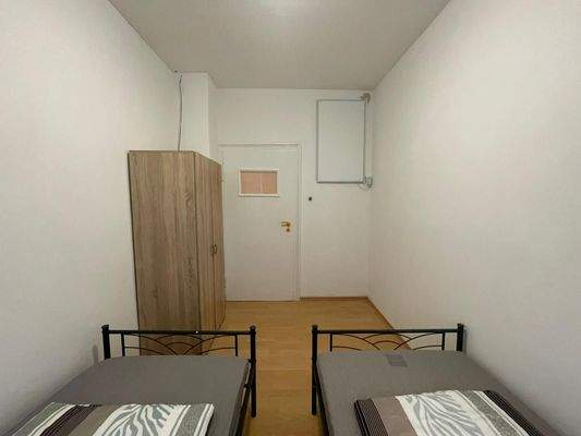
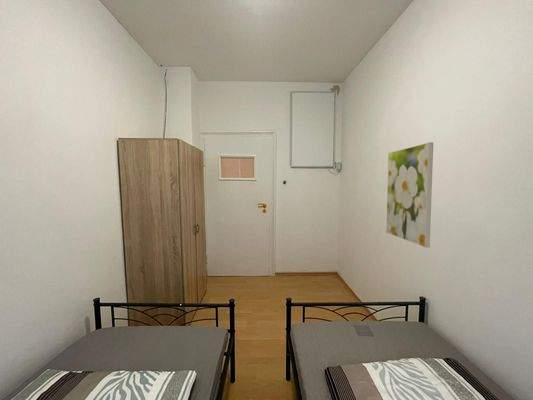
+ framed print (406, 194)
